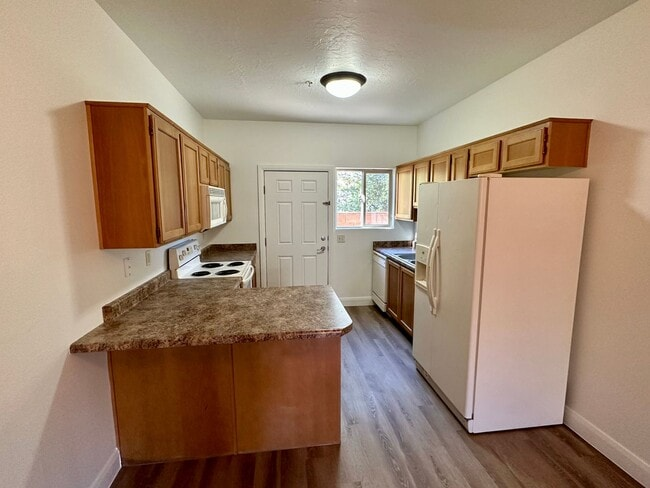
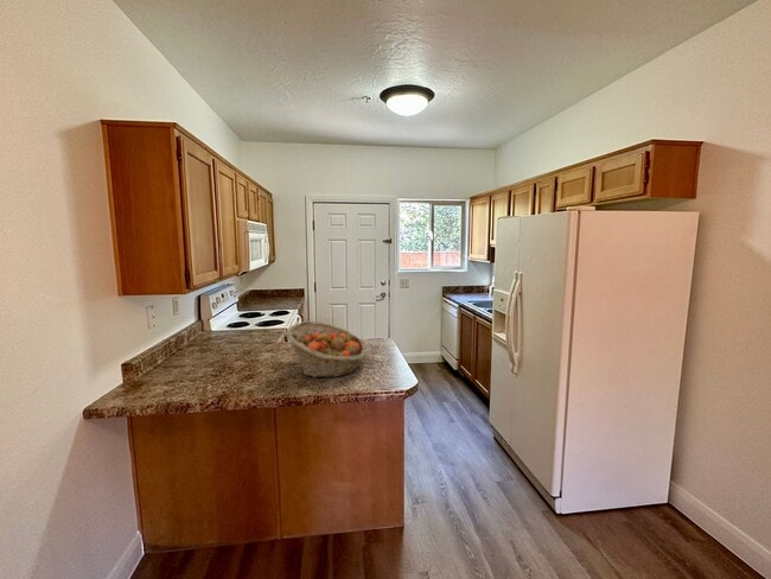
+ fruit basket (327, 346)
